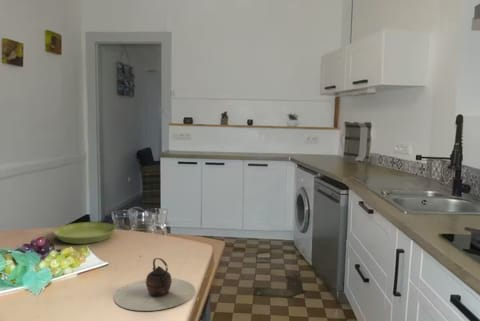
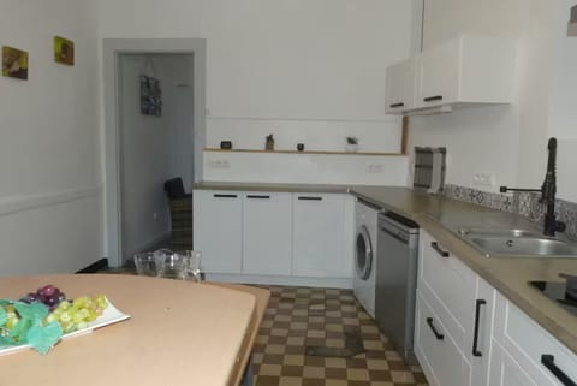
- saucer (85, 233)
- teapot (155, 275)
